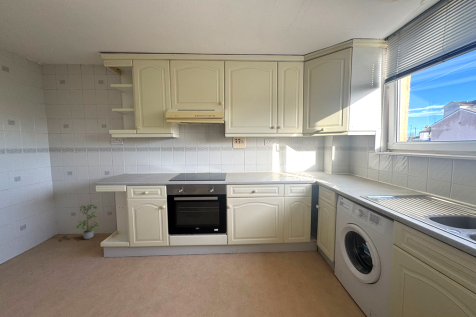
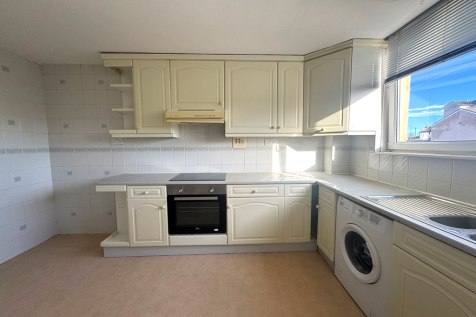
- potted plant (88, 219)
